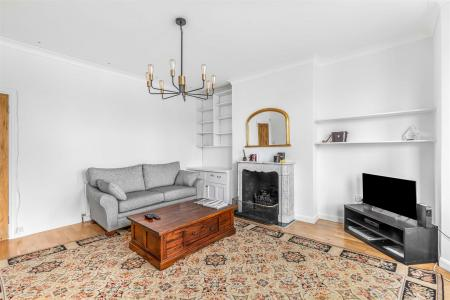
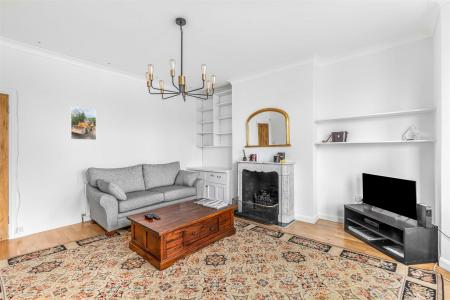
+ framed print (83, 124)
